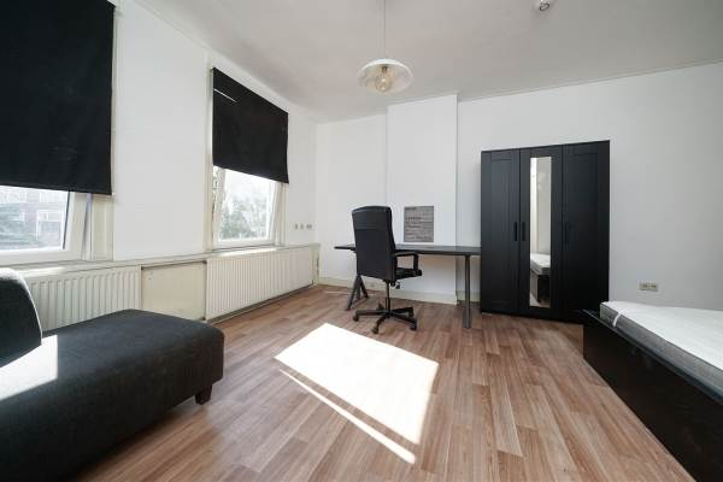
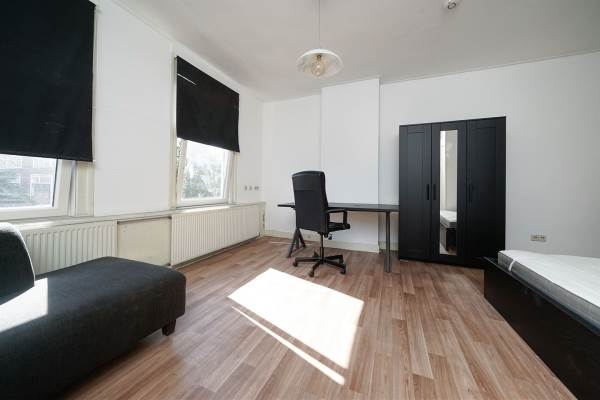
- wall art (418, 224)
